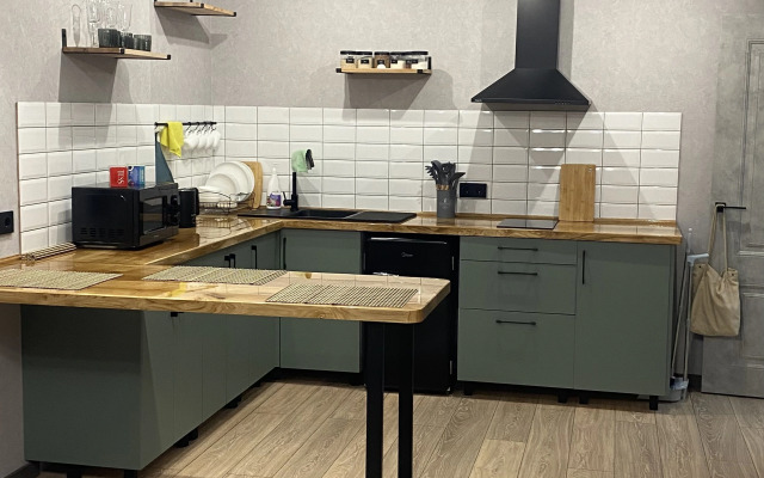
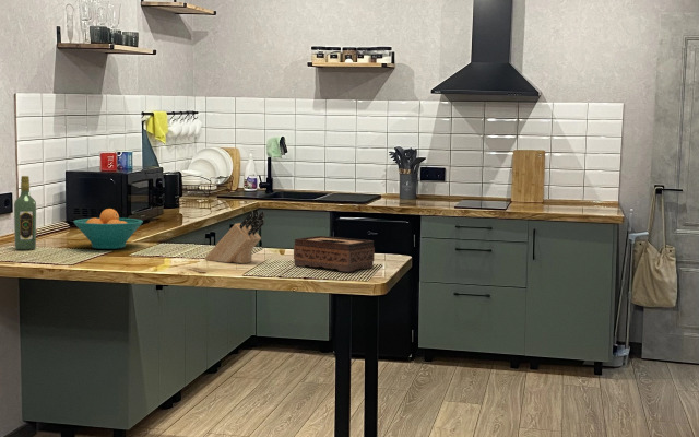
+ fruit bowl (108, 227)
+ tissue box (333, 252)
+ wine bottle (25, 212)
+ knife block (236, 235)
